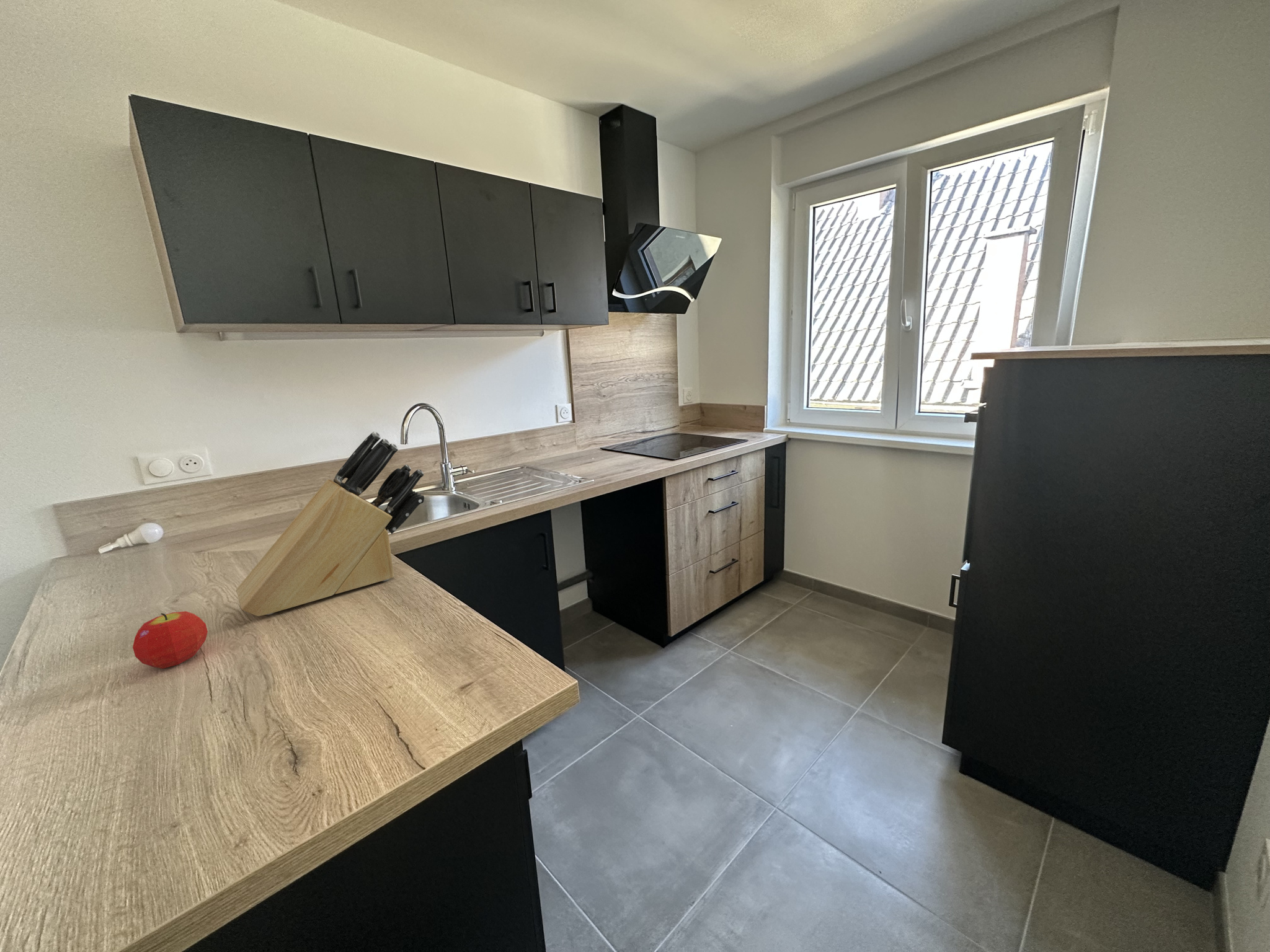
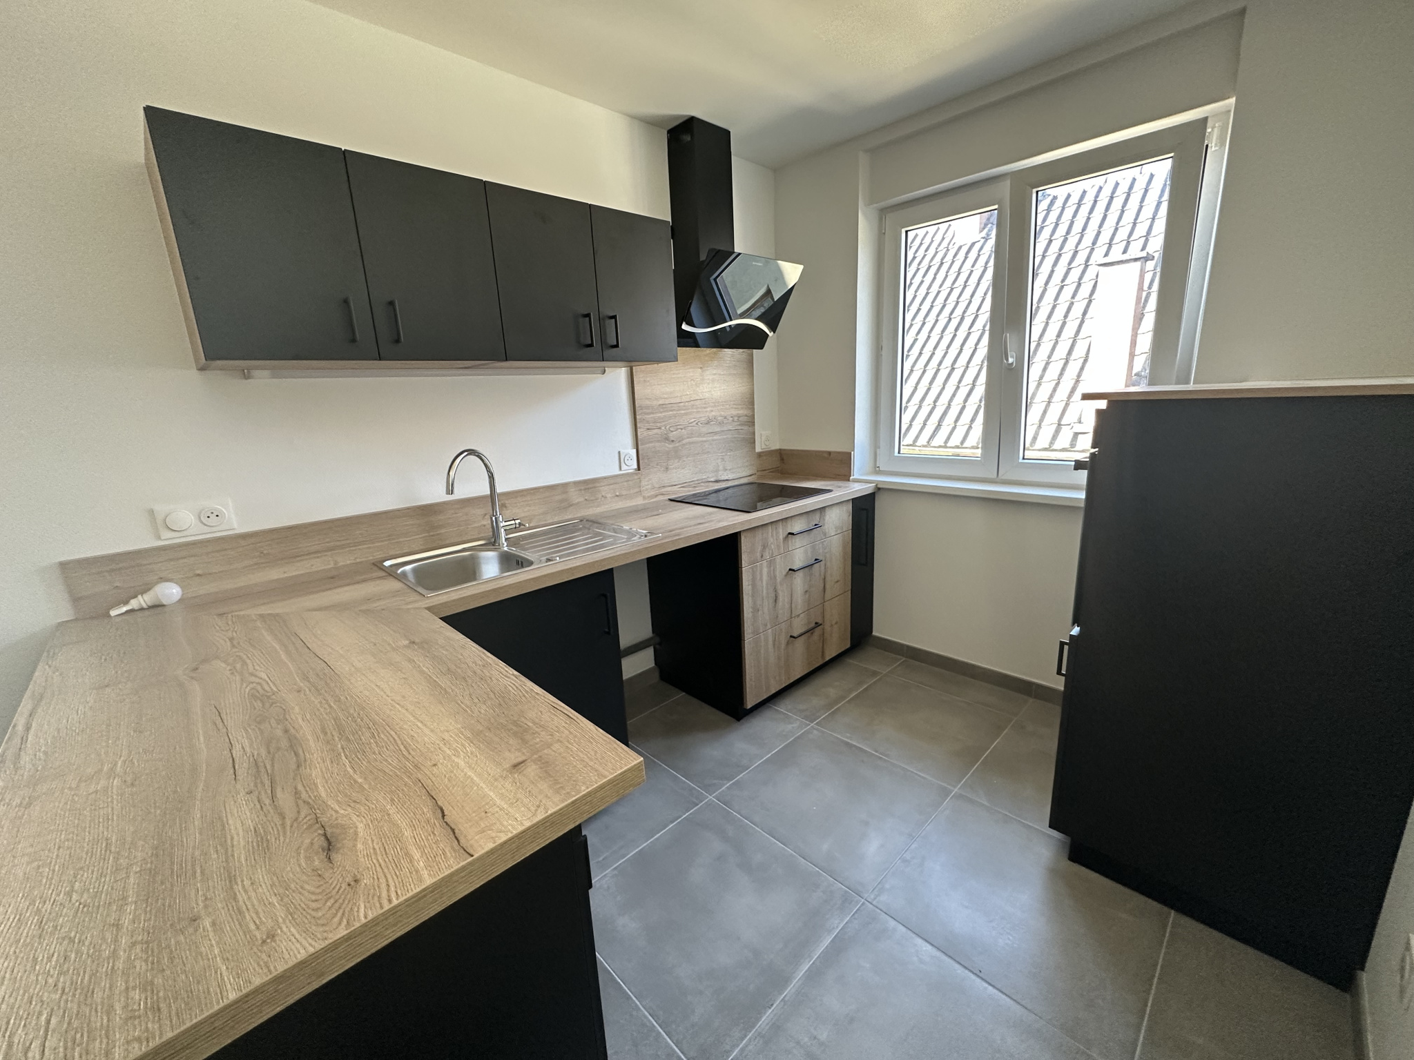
- fruit (171, 636)
- knife block (333, 514)
